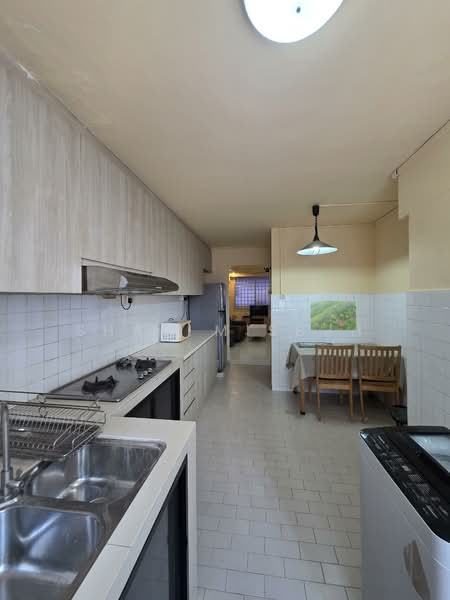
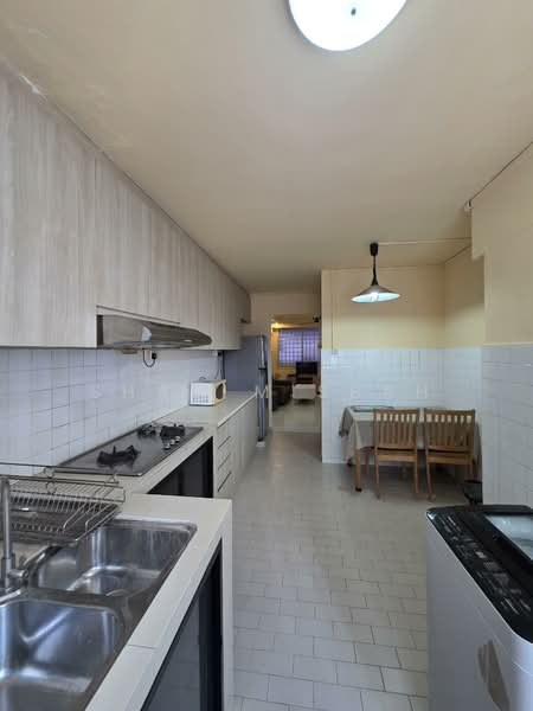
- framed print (332, 315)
